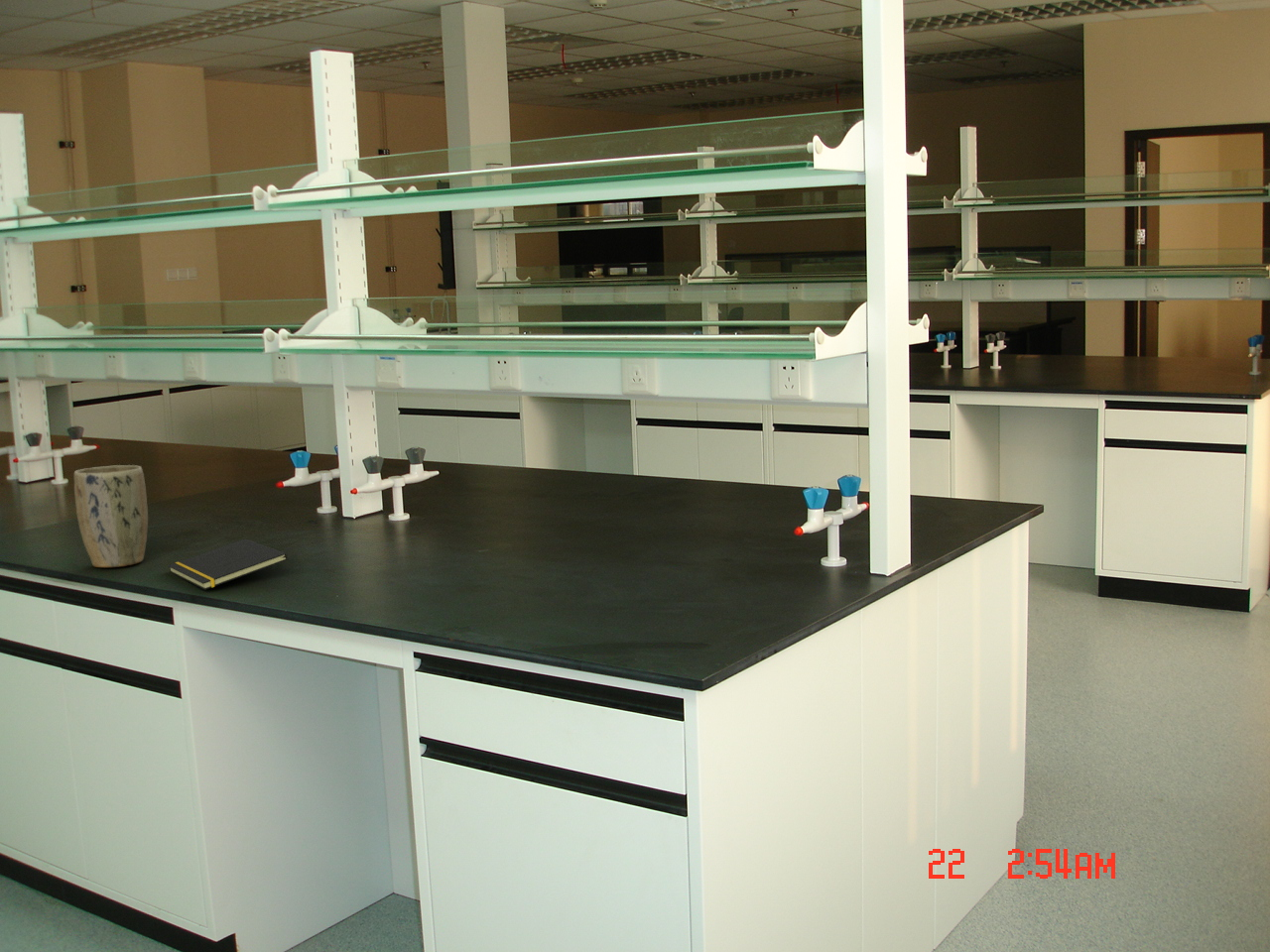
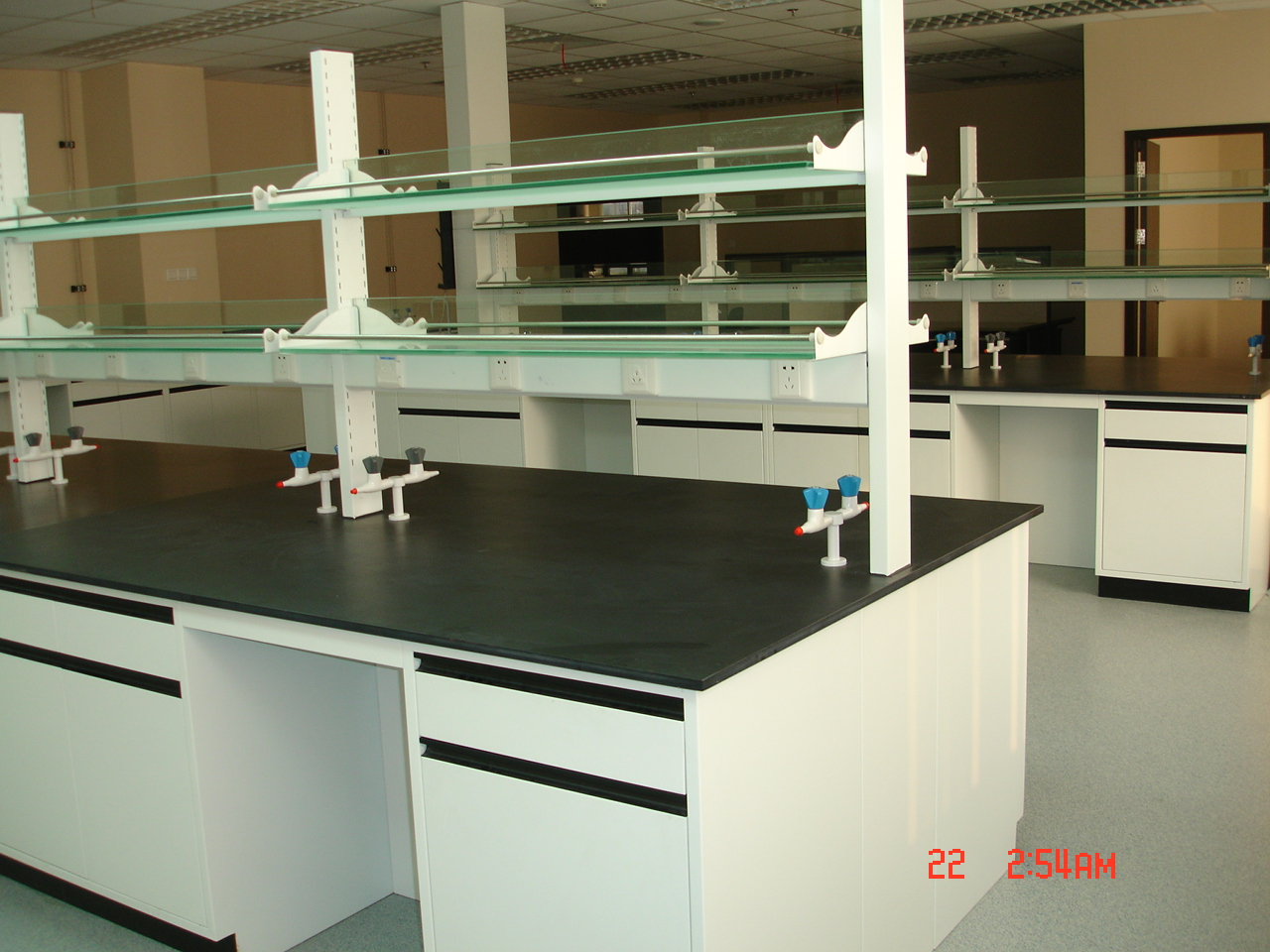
- notepad (226, 562)
- plant pot (112, 516)
